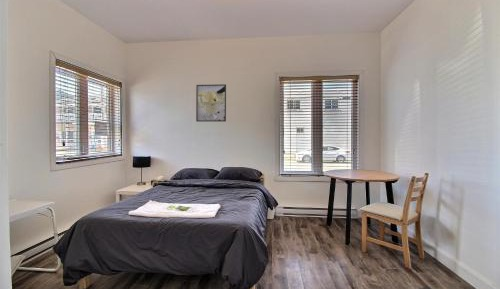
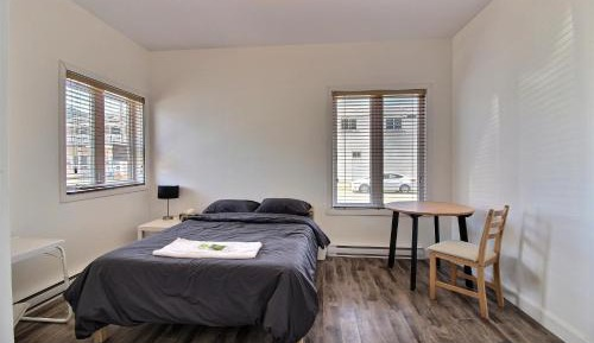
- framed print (211, 103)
